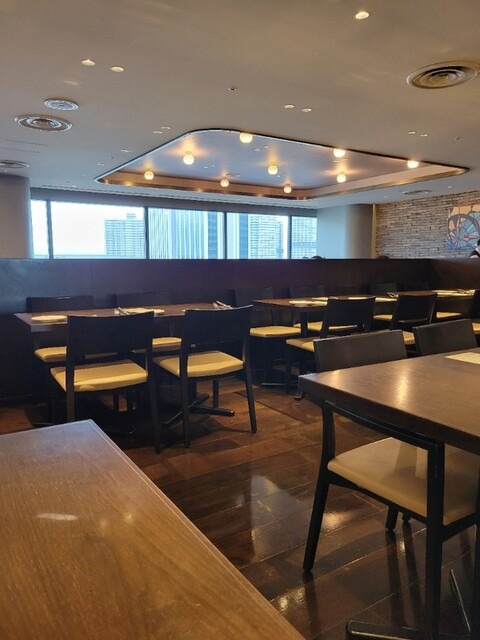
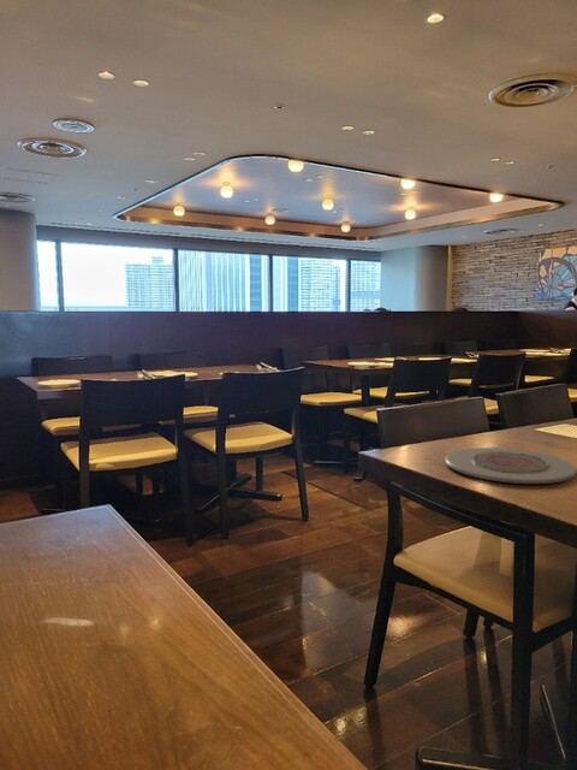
+ plate (507, 462)
